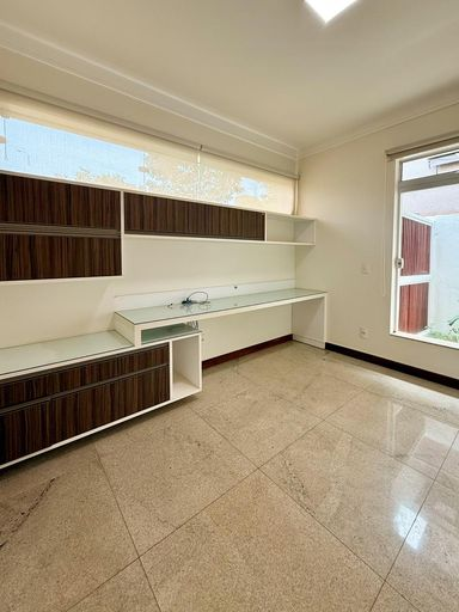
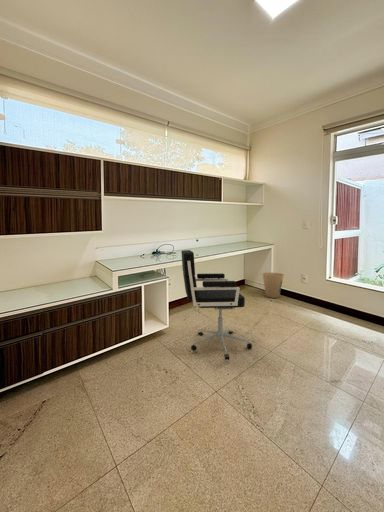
+ trash can (272, 285)
+ office chair (212, 298)
